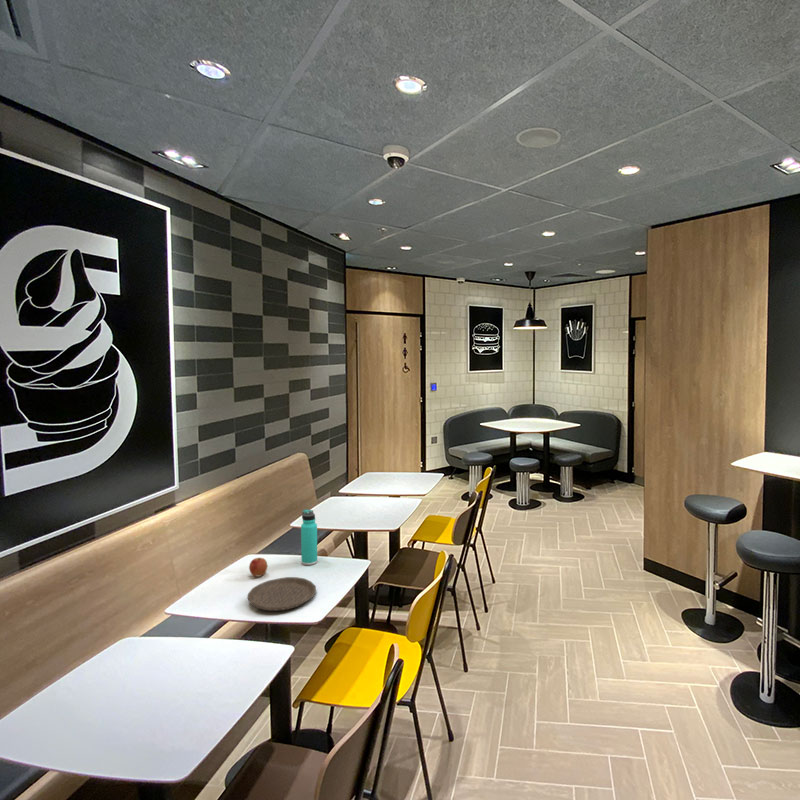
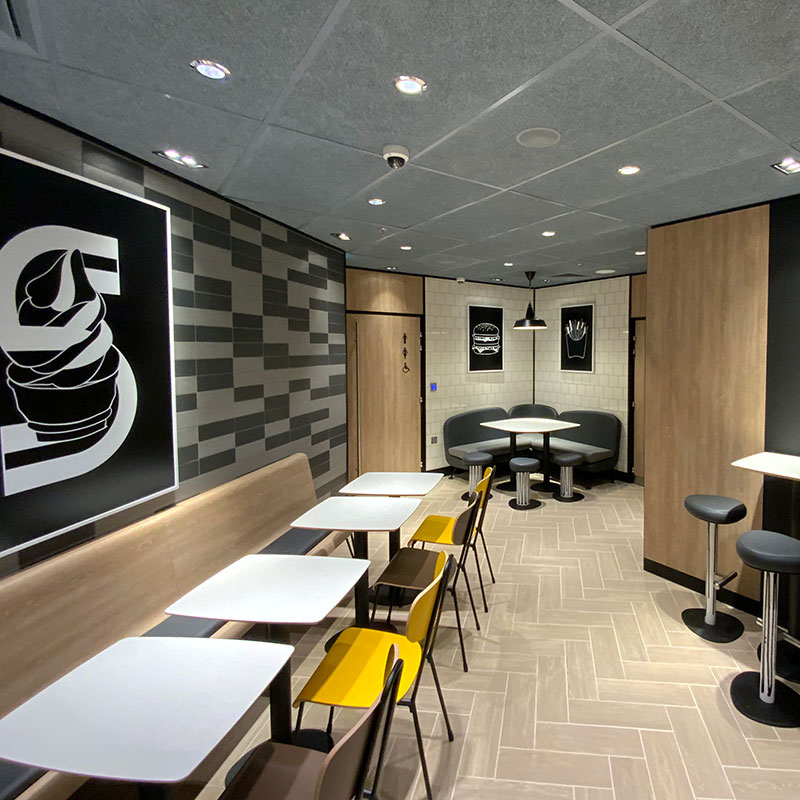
- apple (258, 567)
- plate (282, 593)
- thermos bottle (309, 536)
